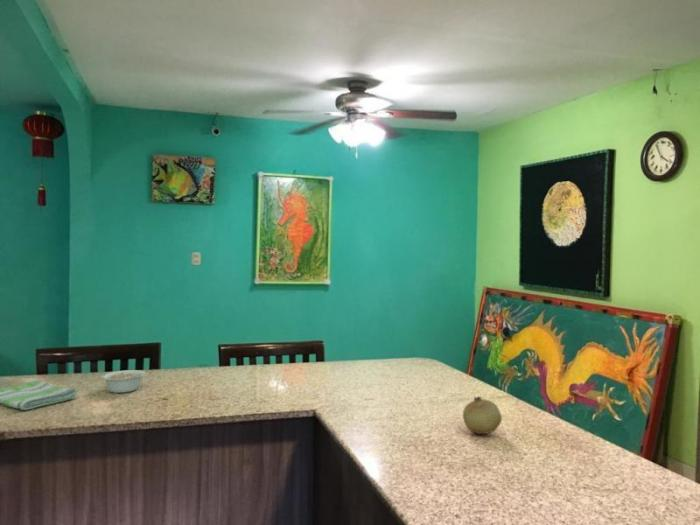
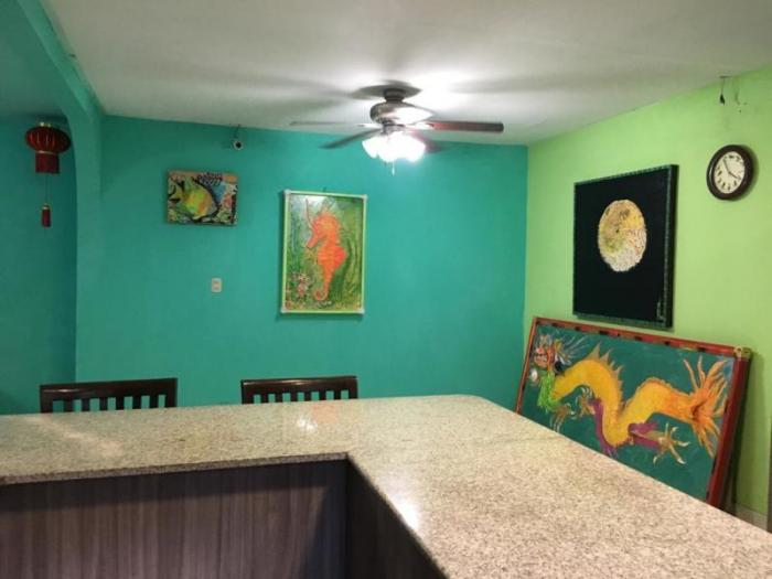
- fruit (482, 414)
- legume (125, 380)
- dish towel (30, 392)
